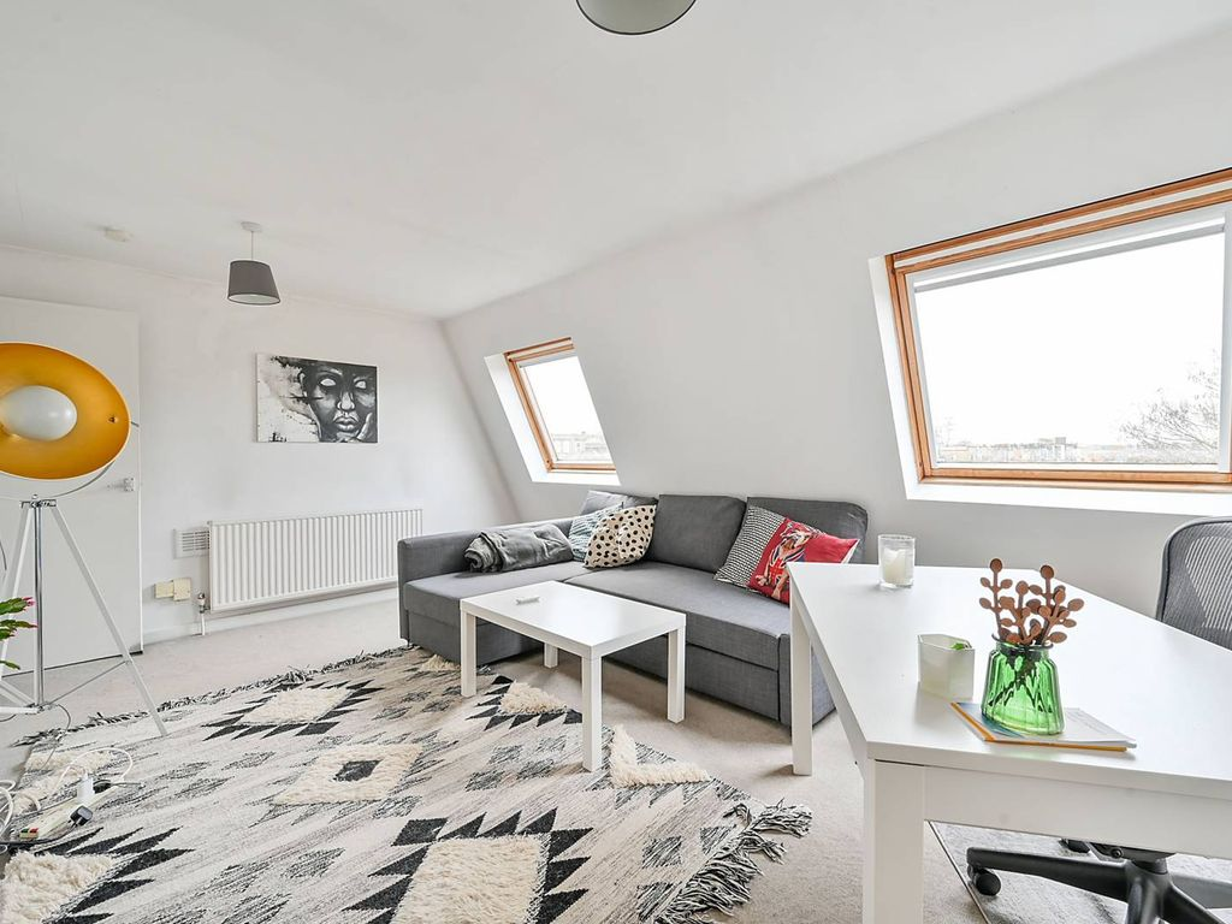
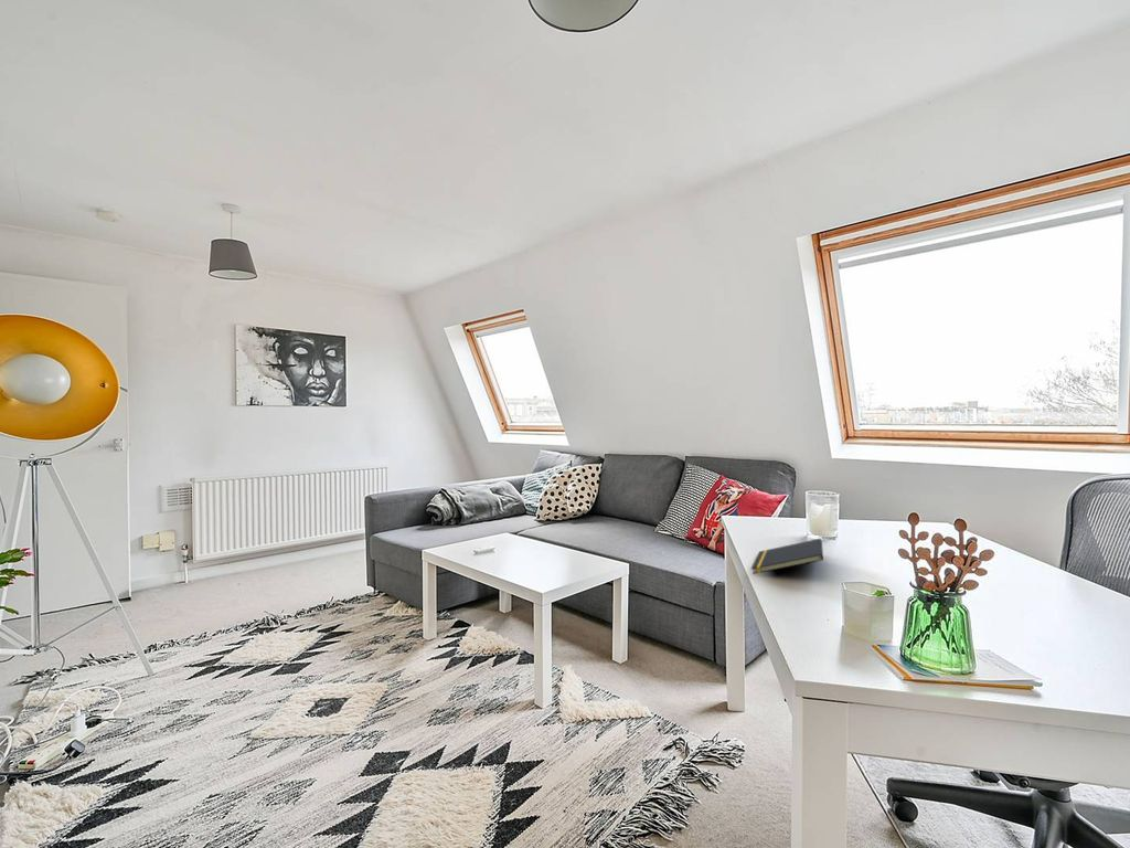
+ notepad (788, 555)
